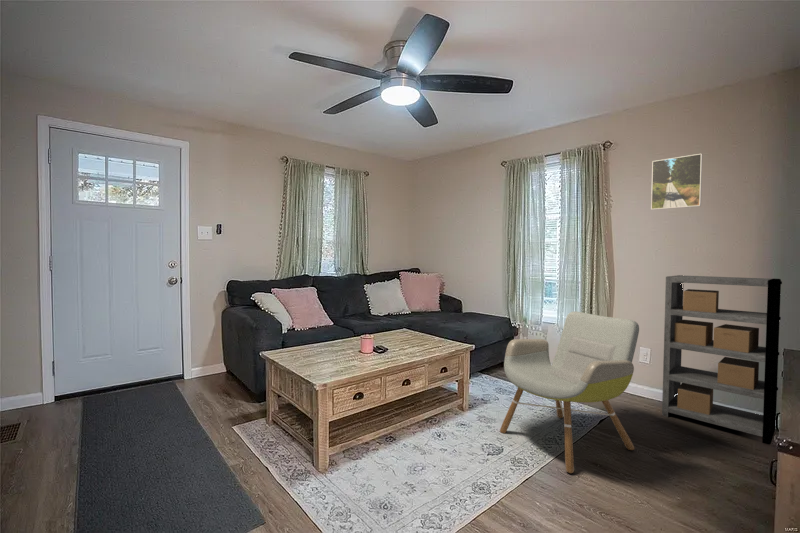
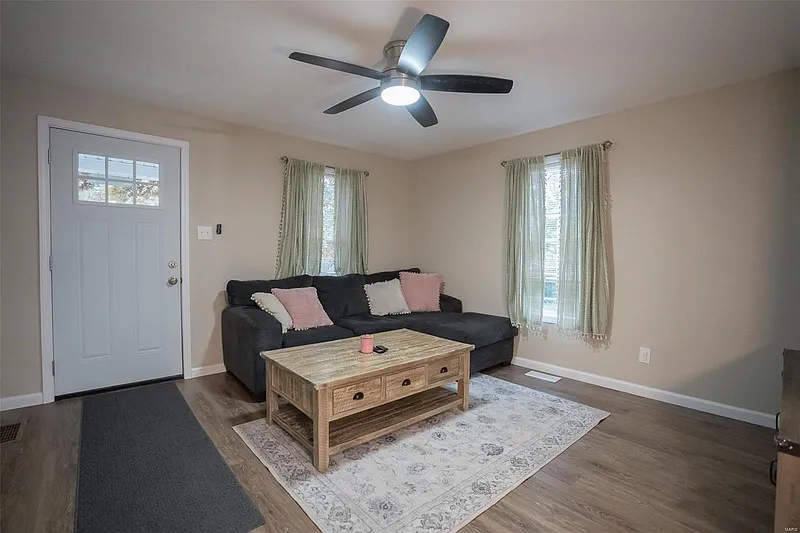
- shelving unit (718, 350)
- armchair (568, 379)
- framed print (675, 182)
